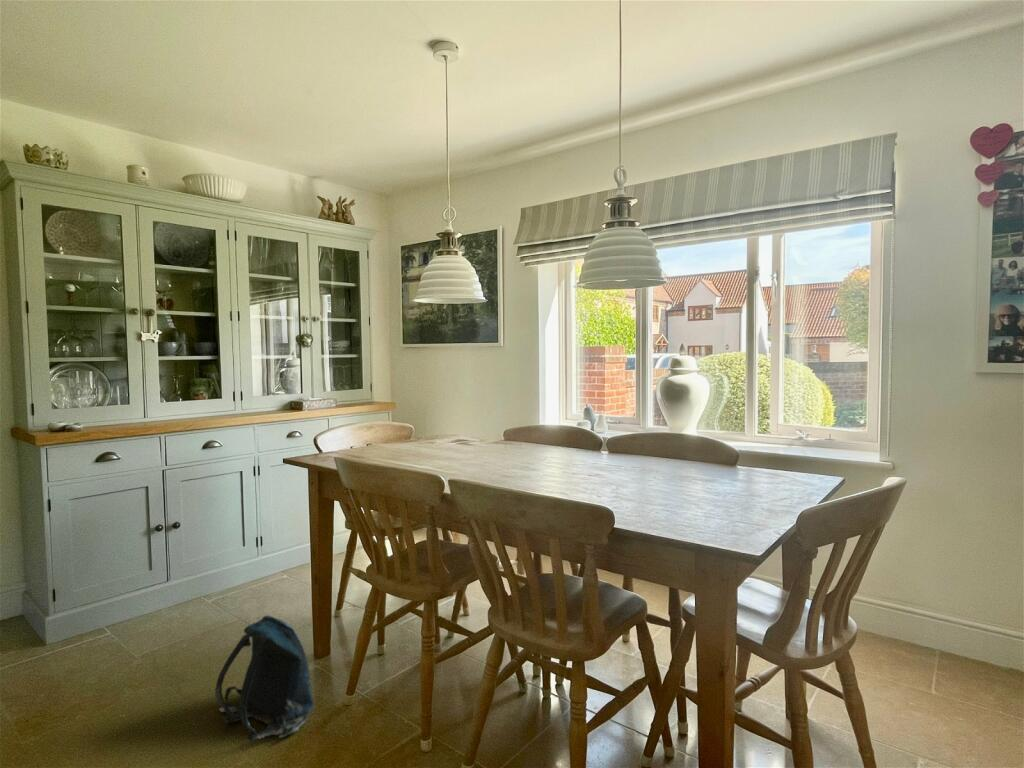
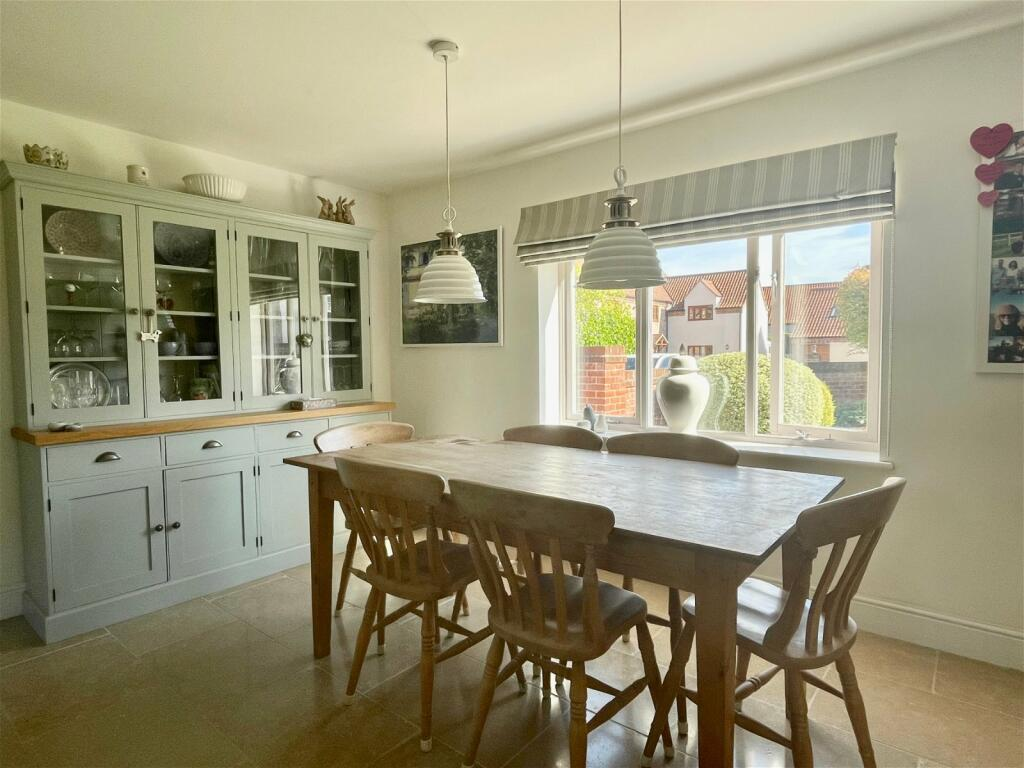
- backpack (264, 670)
